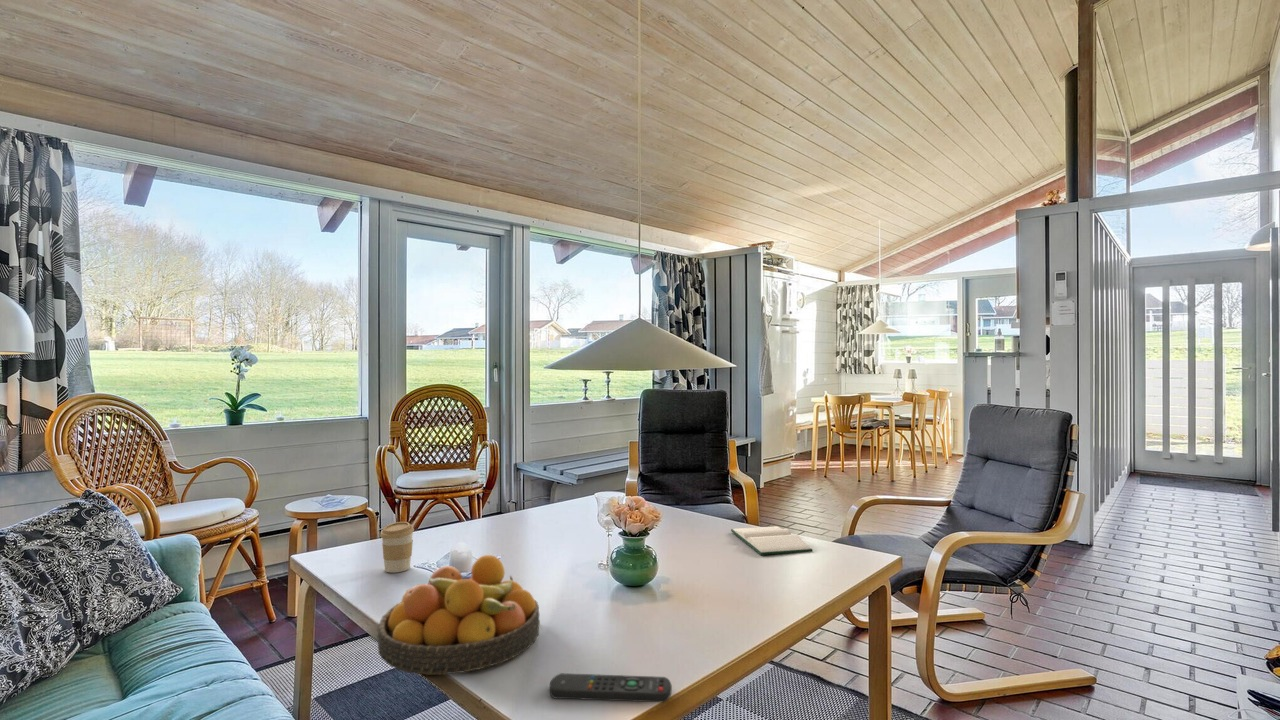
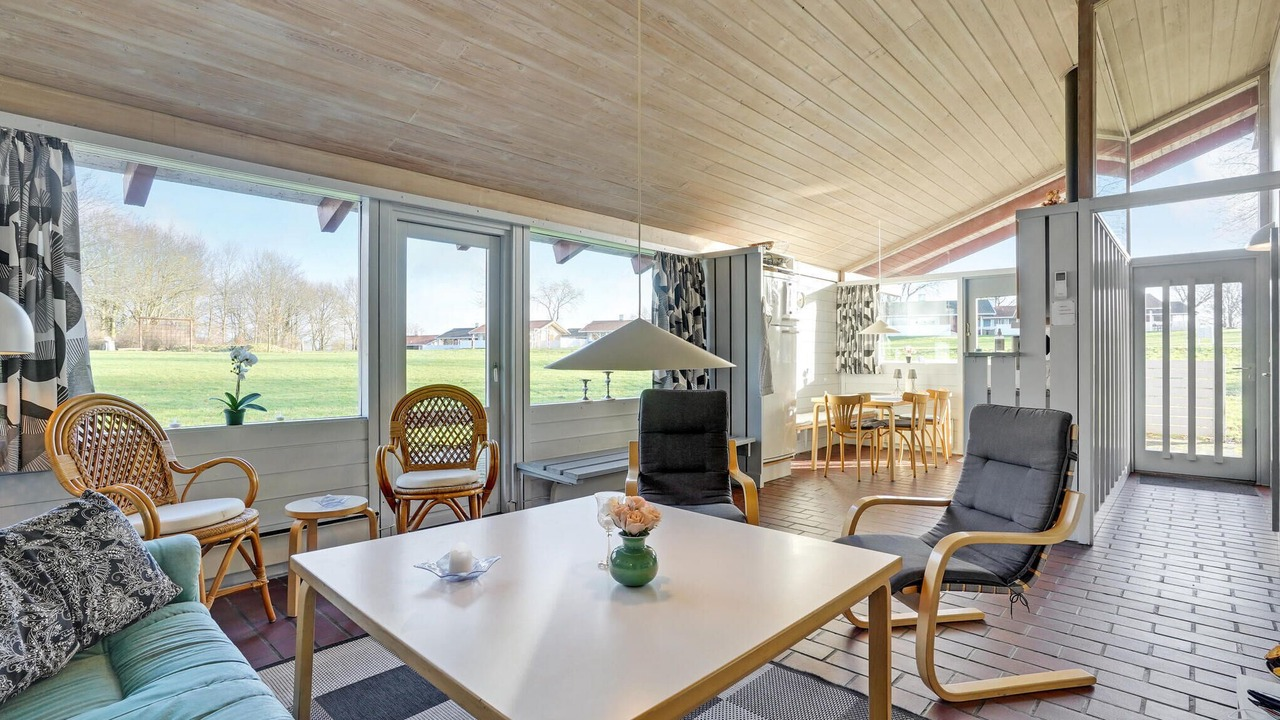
- hardback book (769, 537)
- coffee cup (397, 546)
- remote control (610, 686)
- fruit bowl (461, 602)
